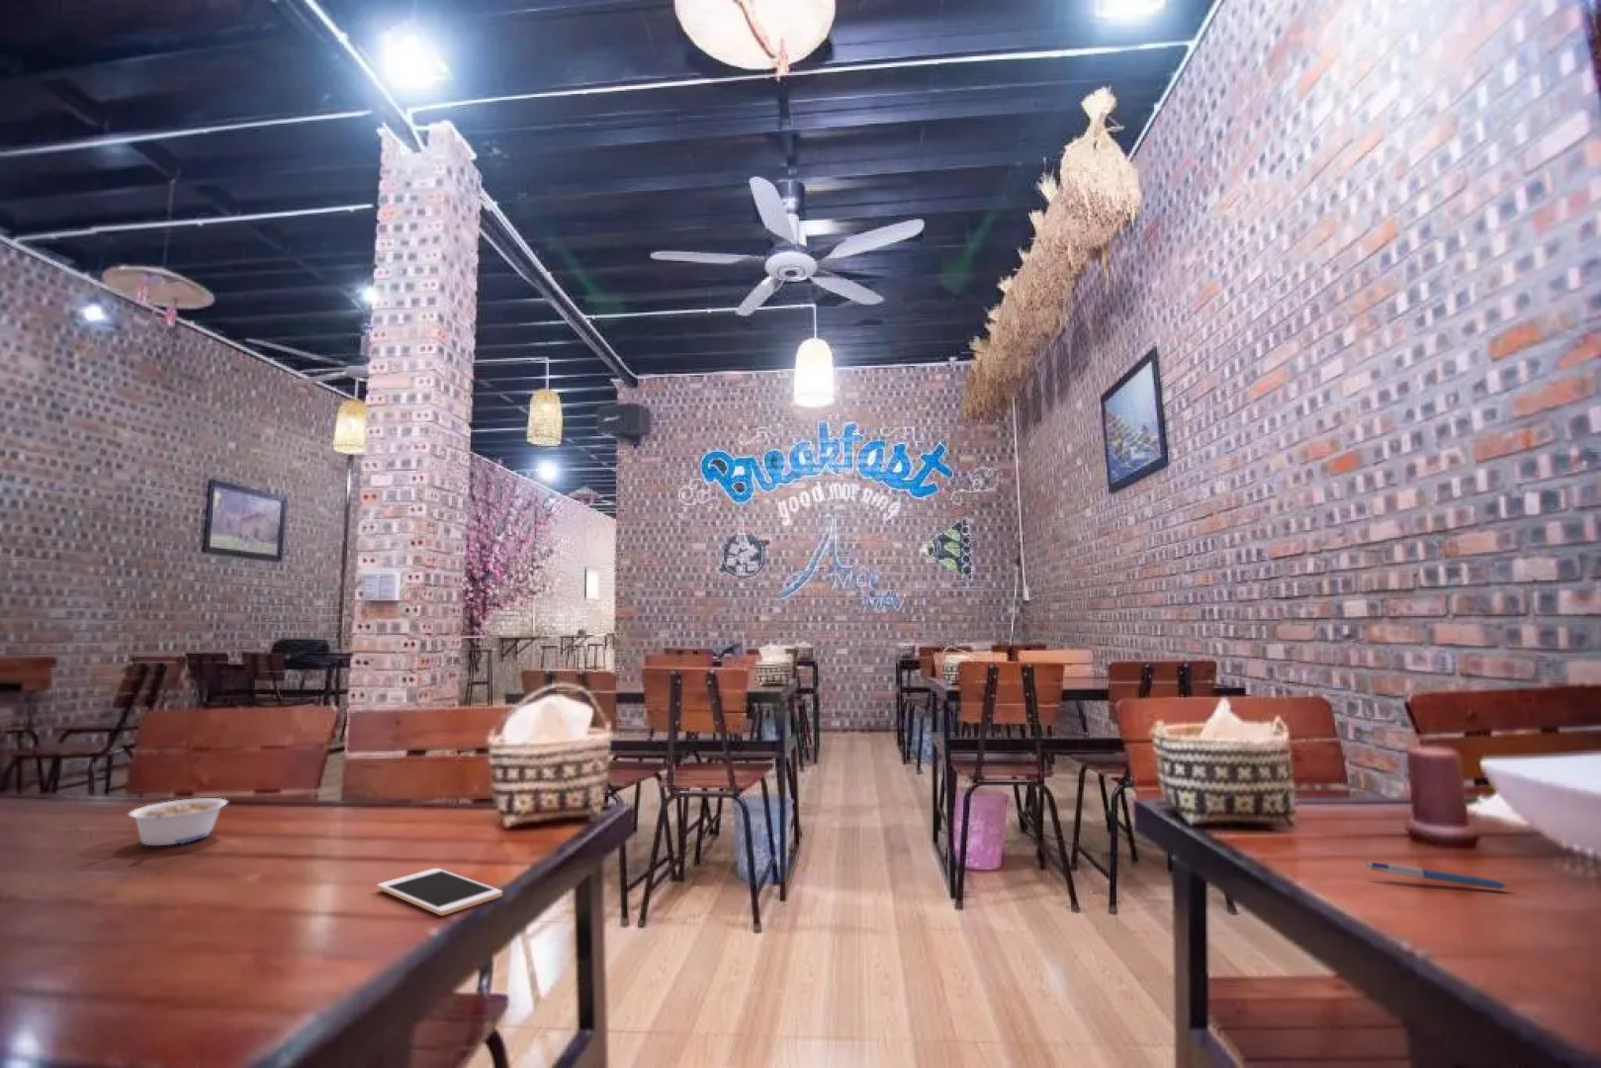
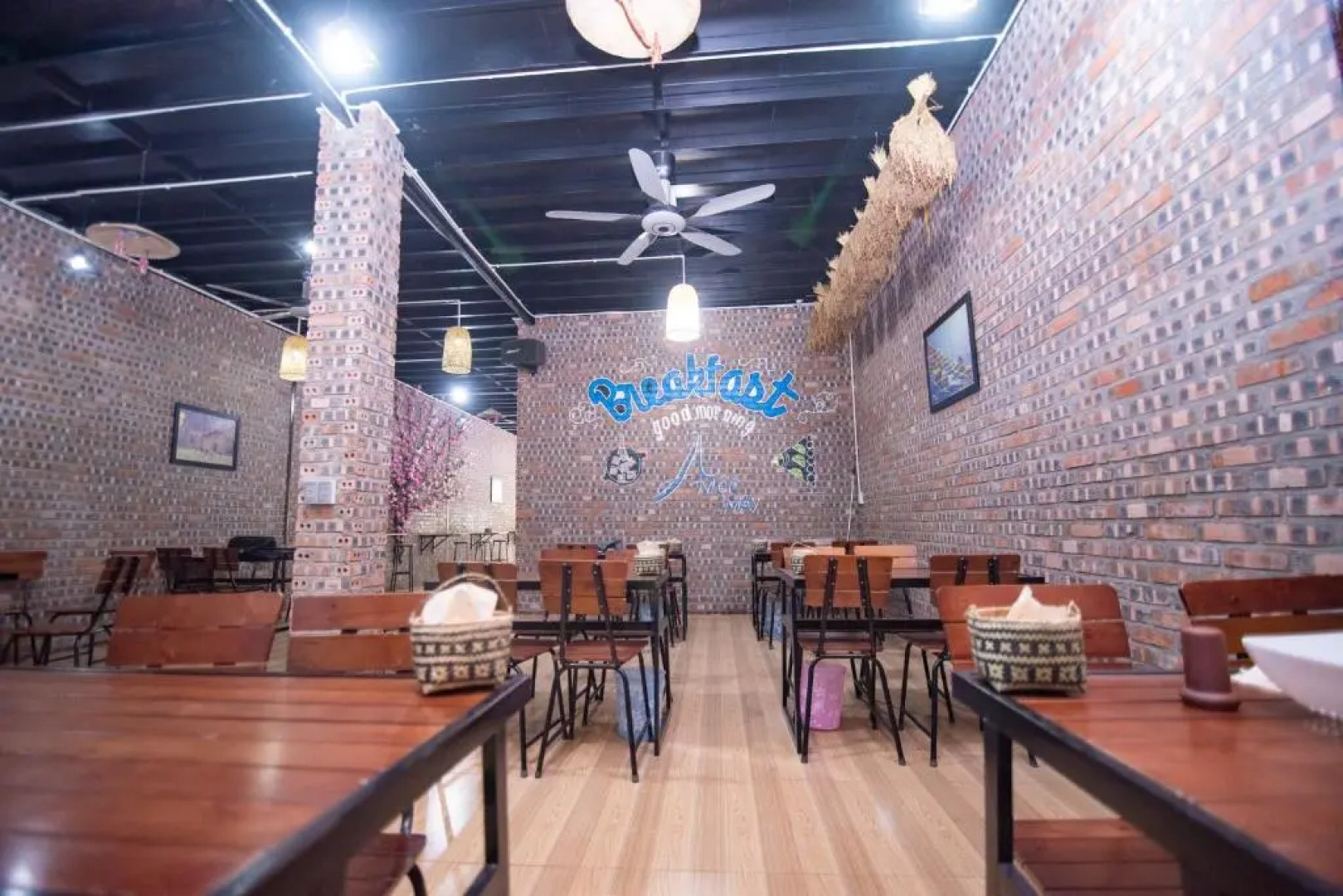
- pen (1435, 875)
- cell phone (438, 889)
- legume (179, 820)
